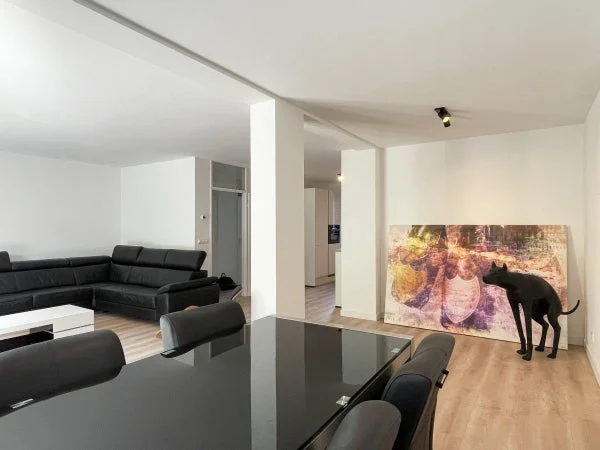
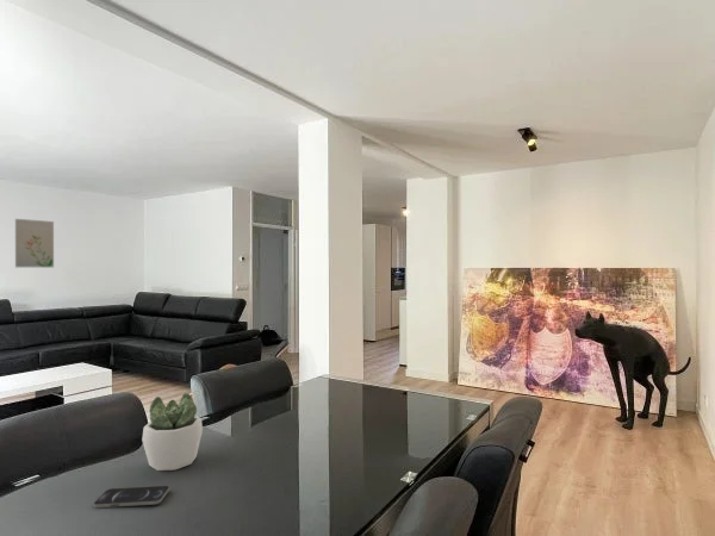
+ smartphone (132, 496)
+ succulent plant (173, 429)
+ wall art (35, 243)
